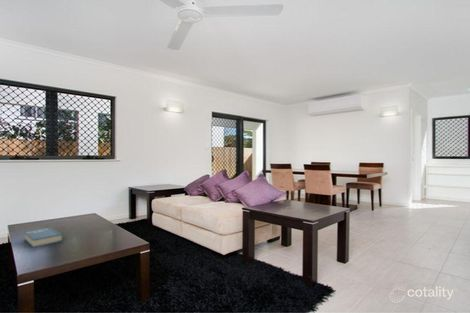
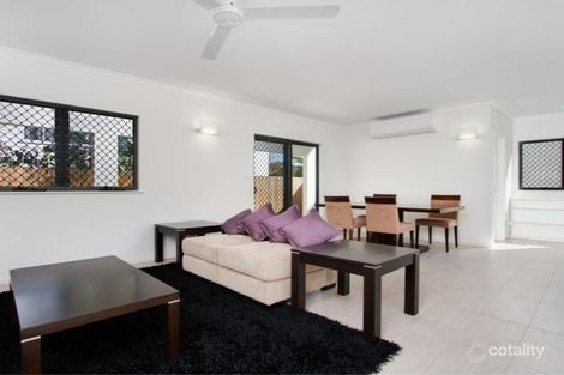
- book (43, 236)
